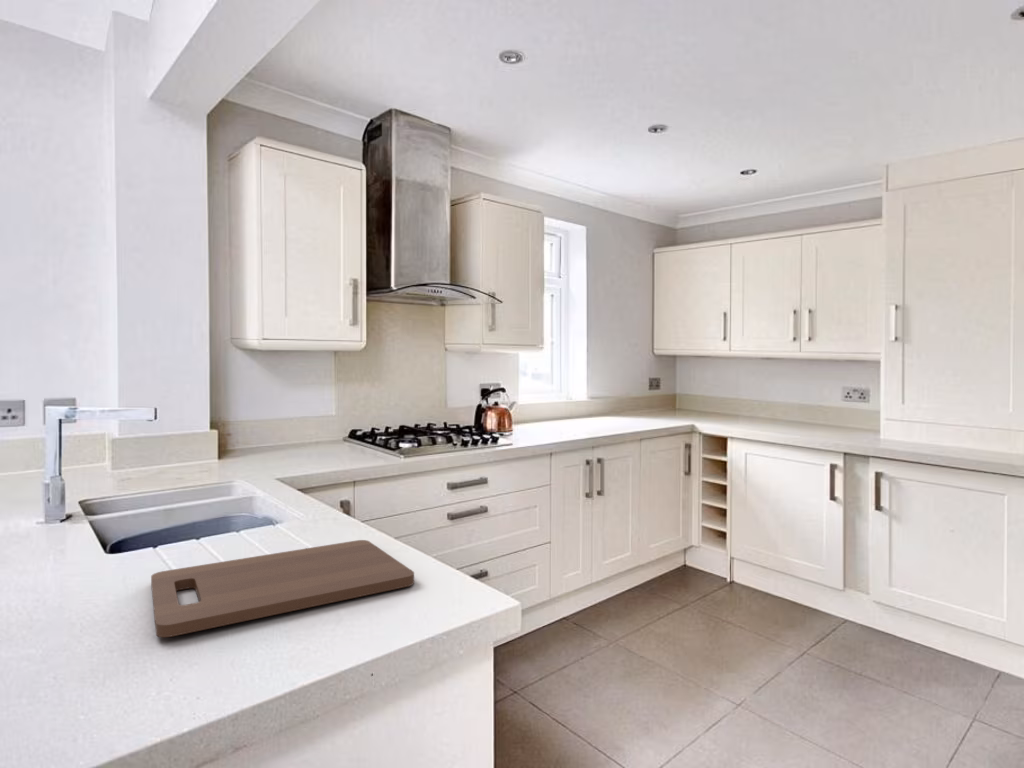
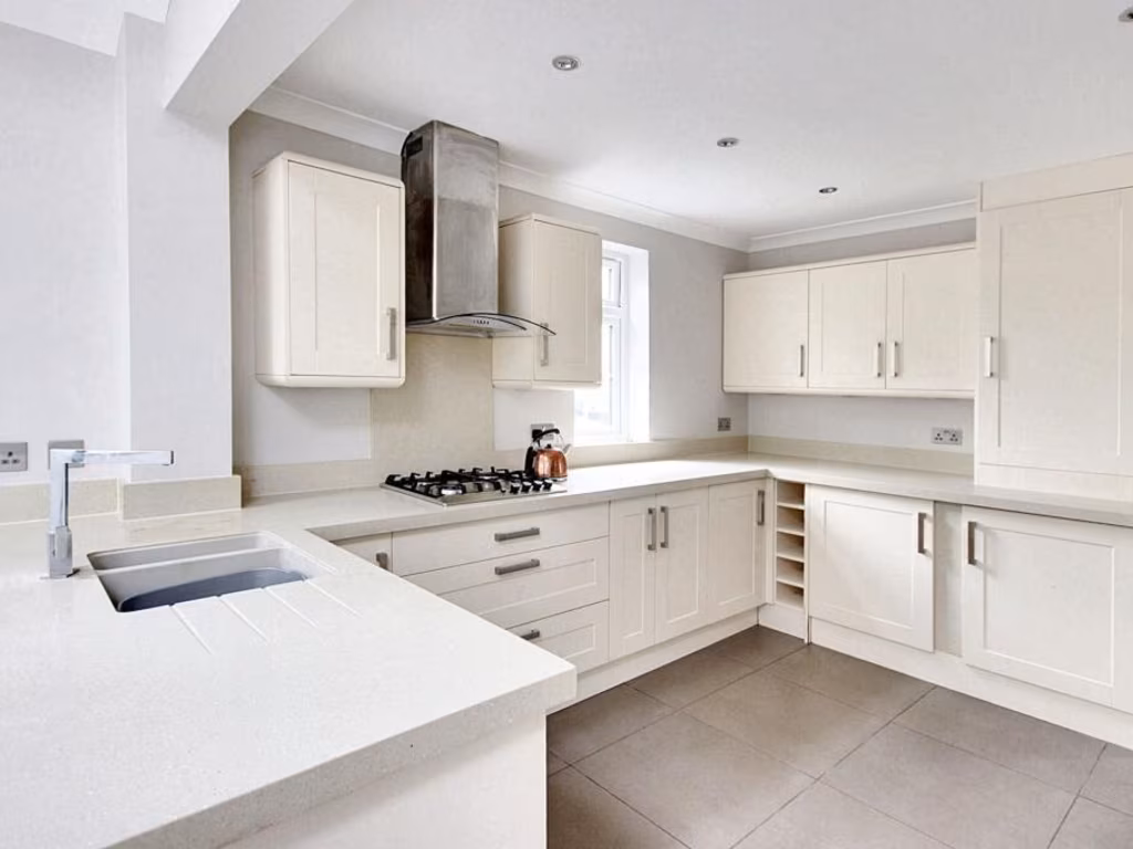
- cutting board (283, 578)
